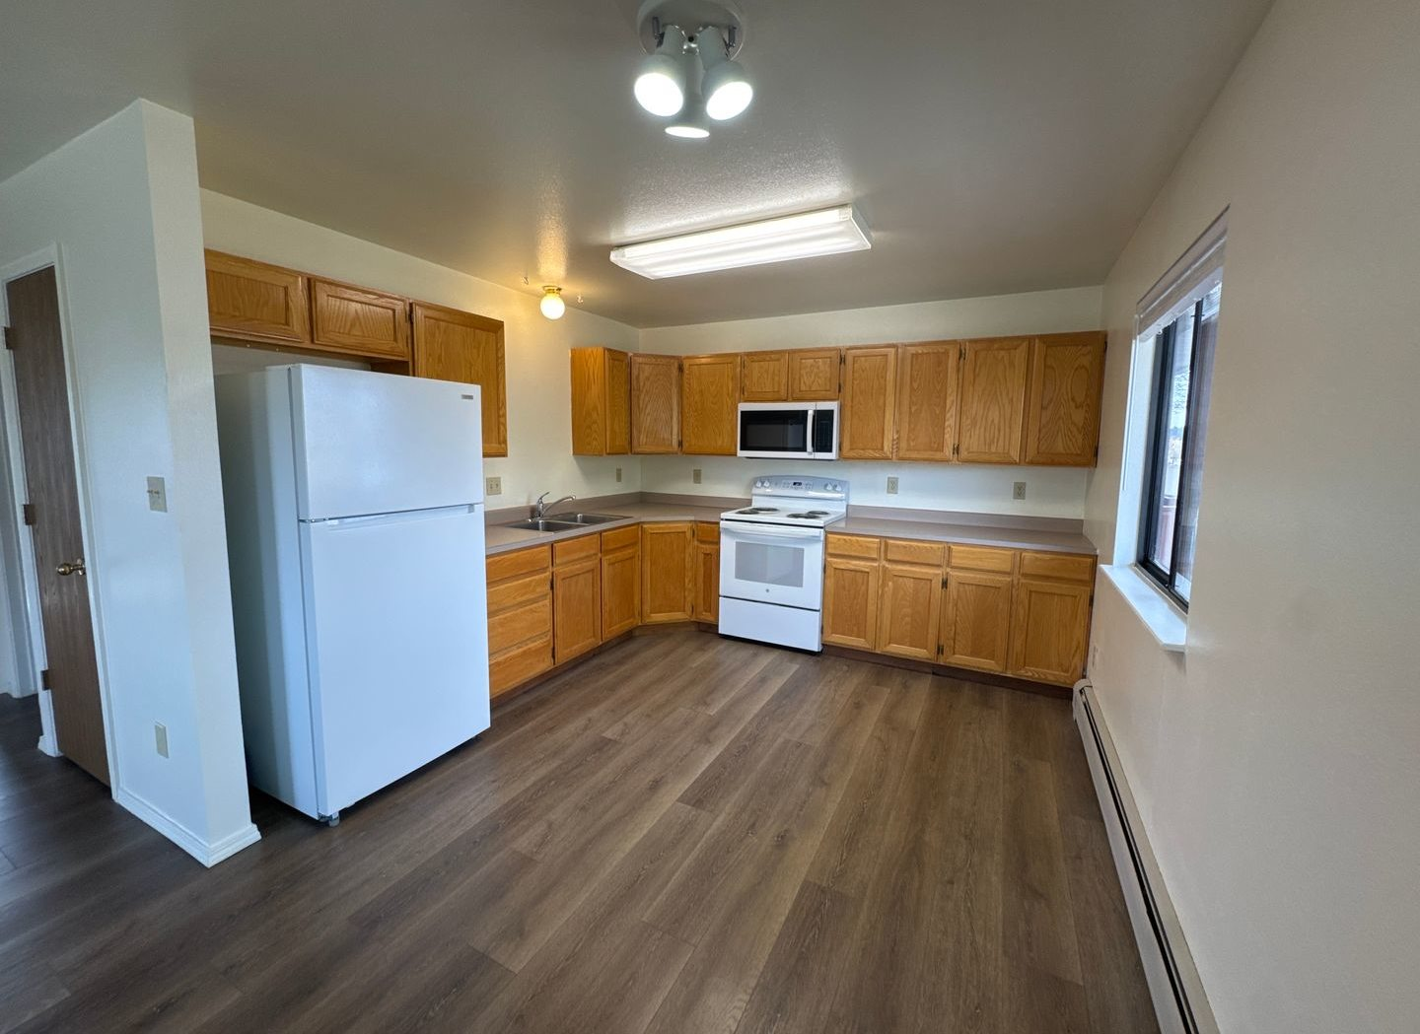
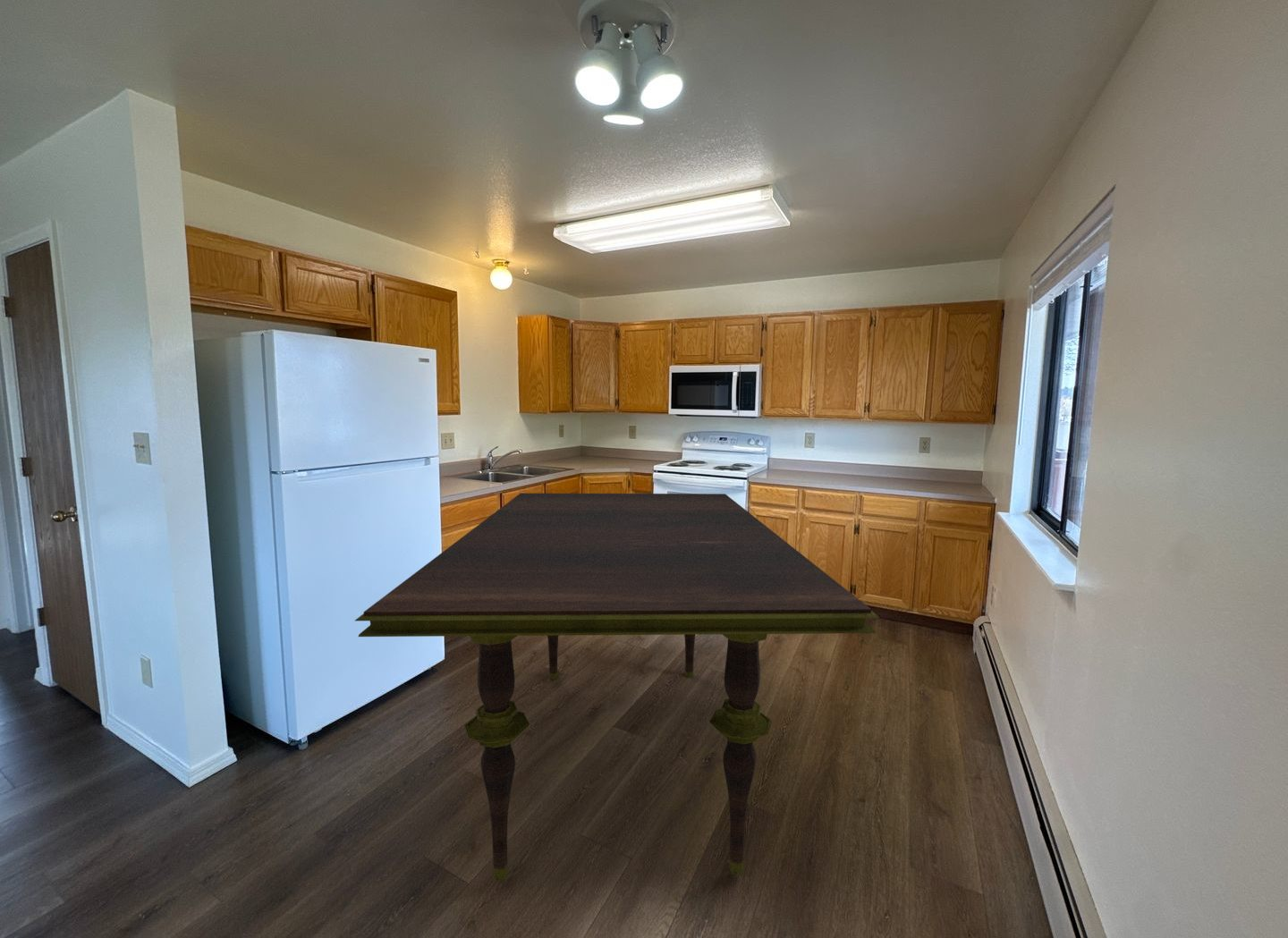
+ dining table (623, 634)
